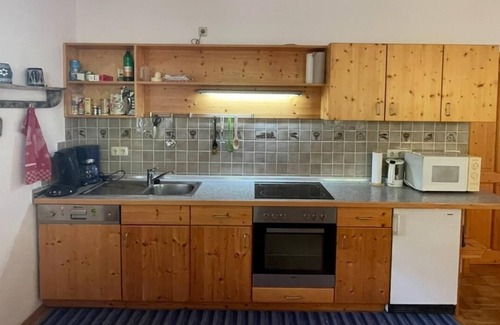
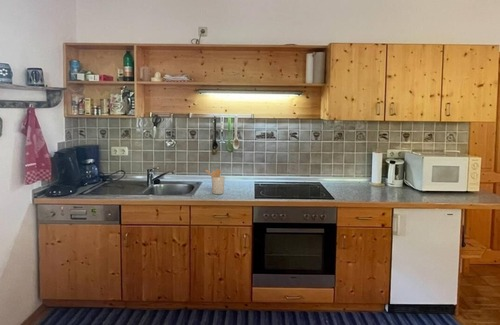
+ utensil holder (214, 181)
